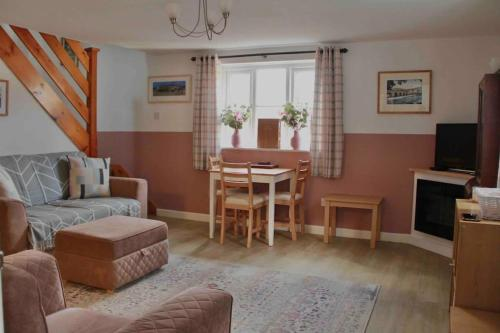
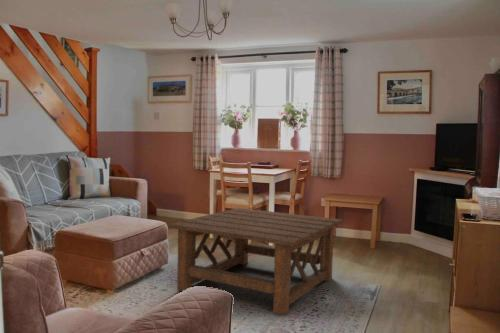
+ coffee table (259, 252)
